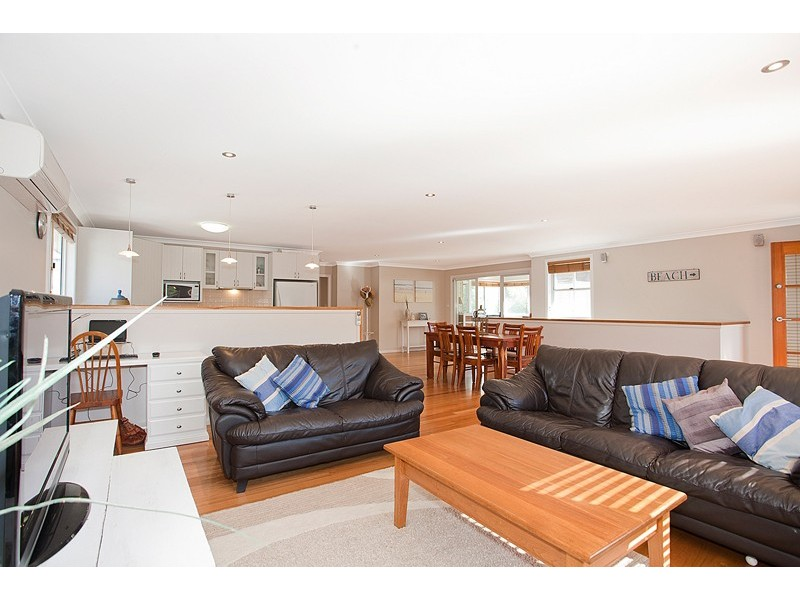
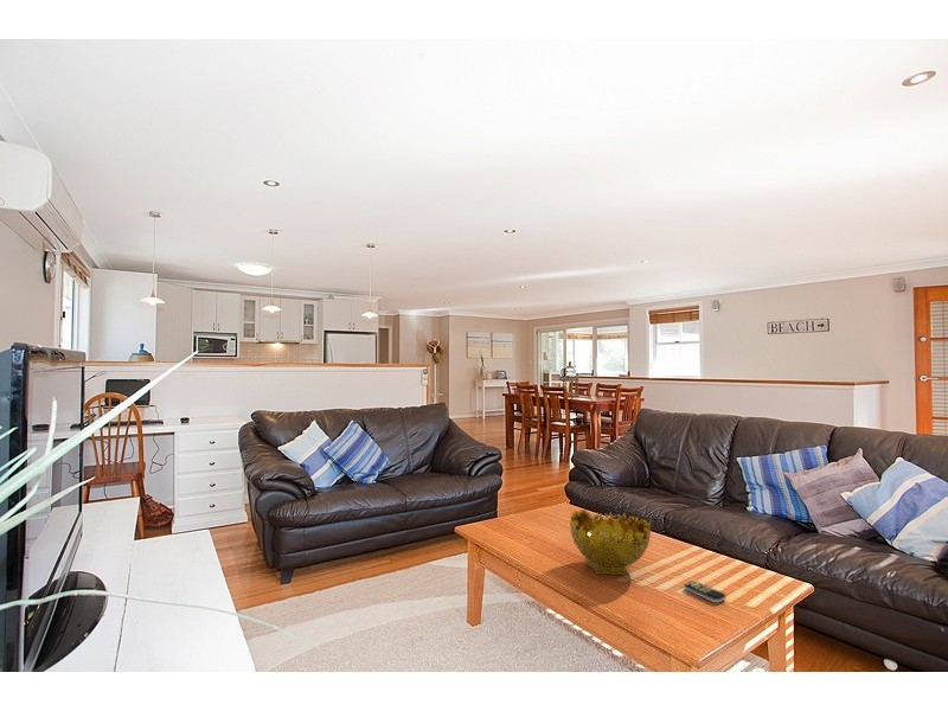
+ decorative bowl (609, 542)
+ remote control (704, 590)
